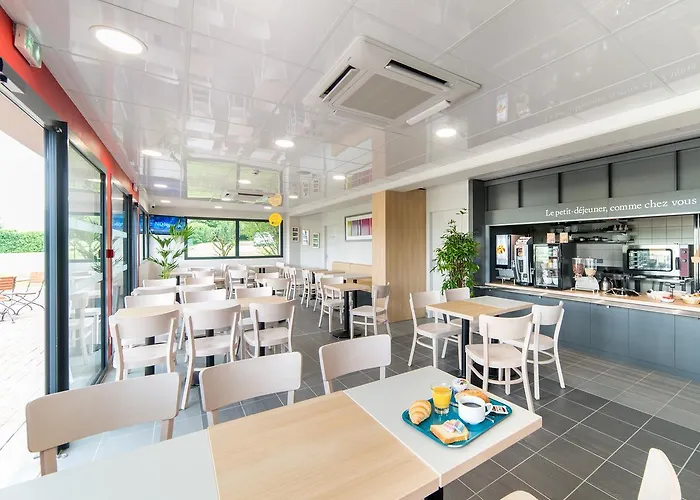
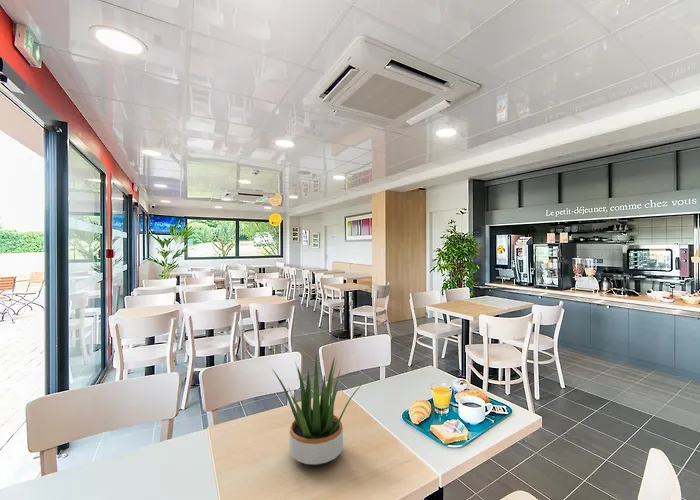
+ potted plant (316, 407)
